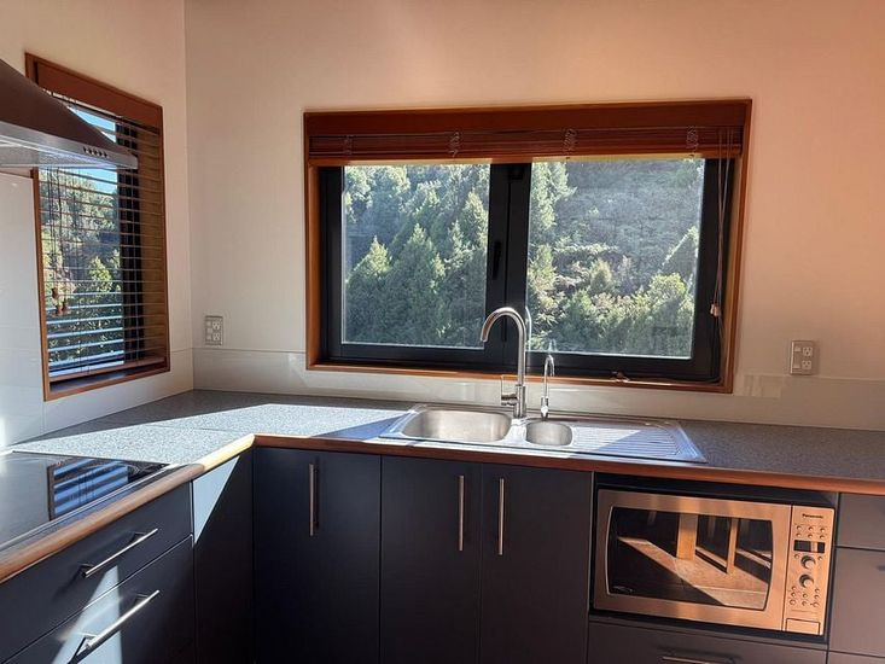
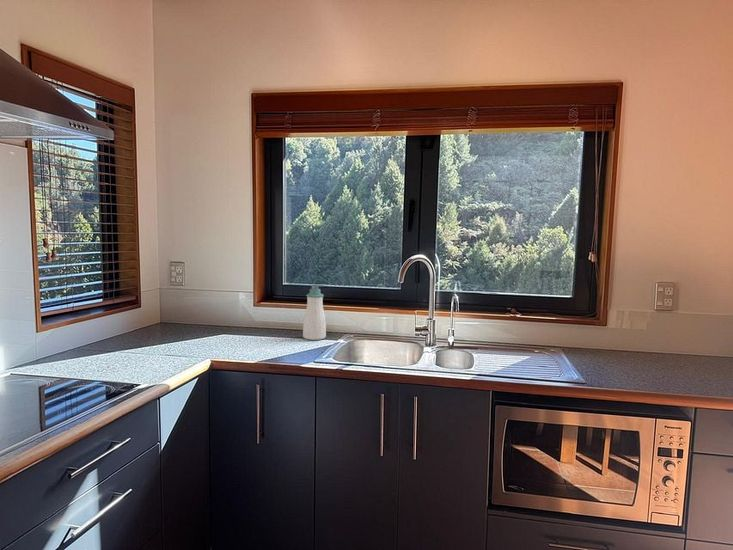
+ soap bottle (314, 311)
